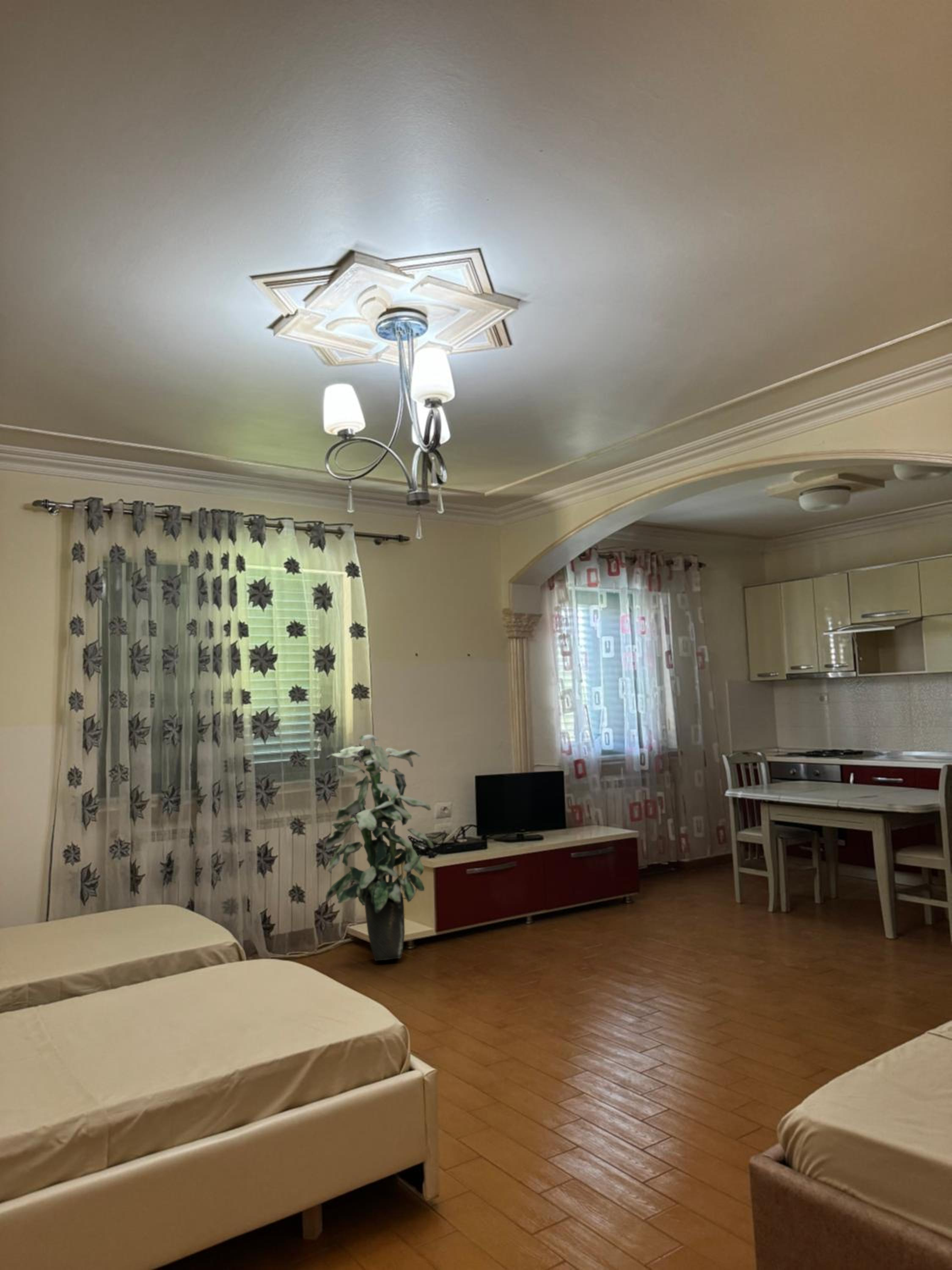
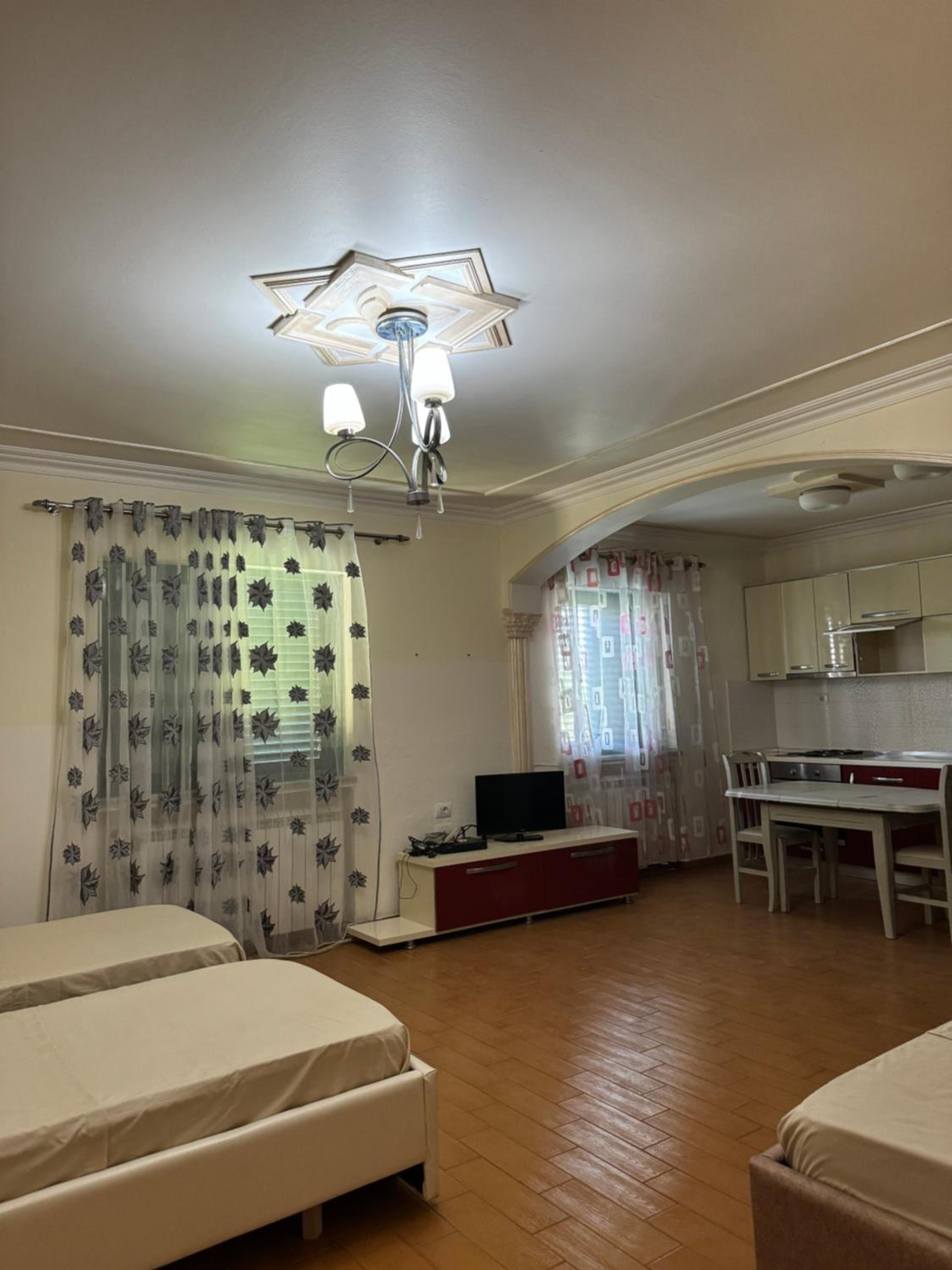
- indoor plant (376, 845)
